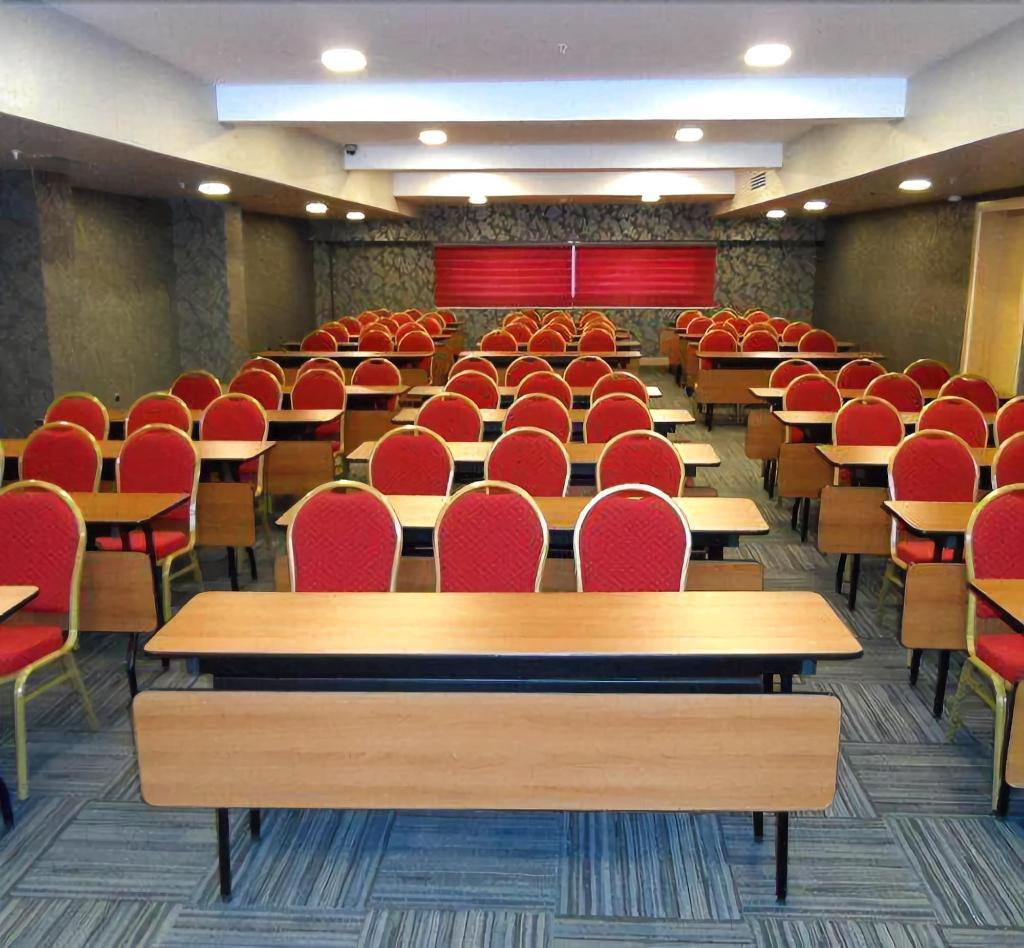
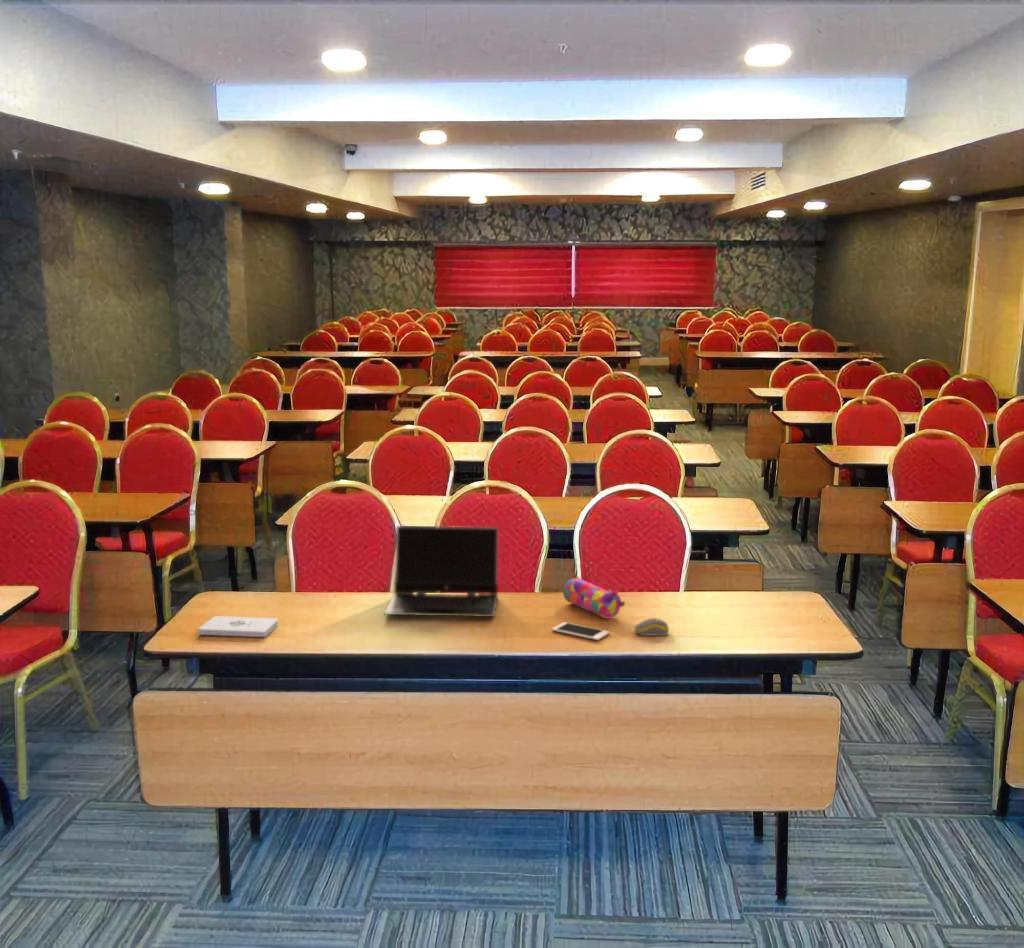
+ laptop computer (443, 571)
+ notepad (239, 626)
+ pencil case (592, 597)
+ computer mouse (651, 626)
+ cell phone (580, 631)
